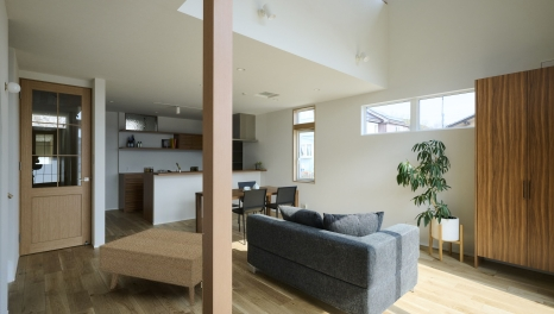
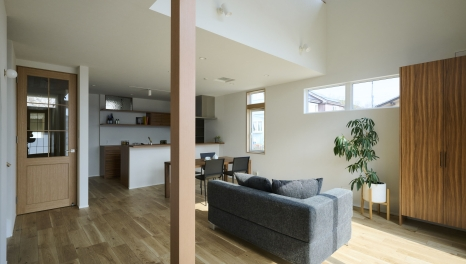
- coffee table (169, 262)
